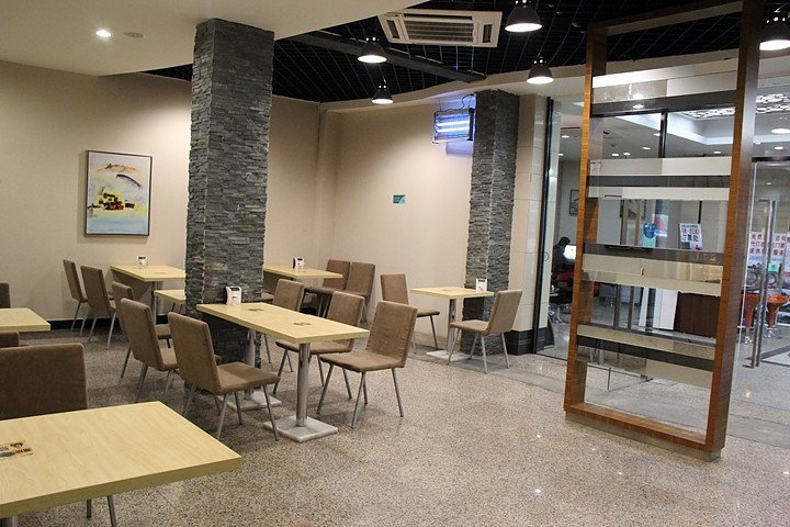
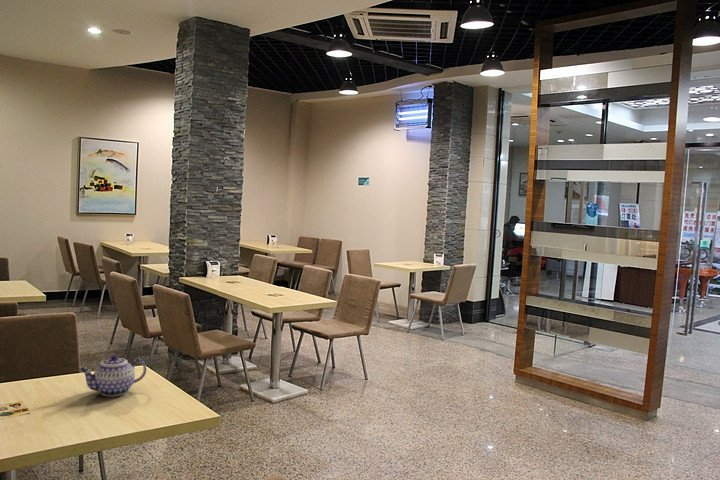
+ teapot (114, 373)
